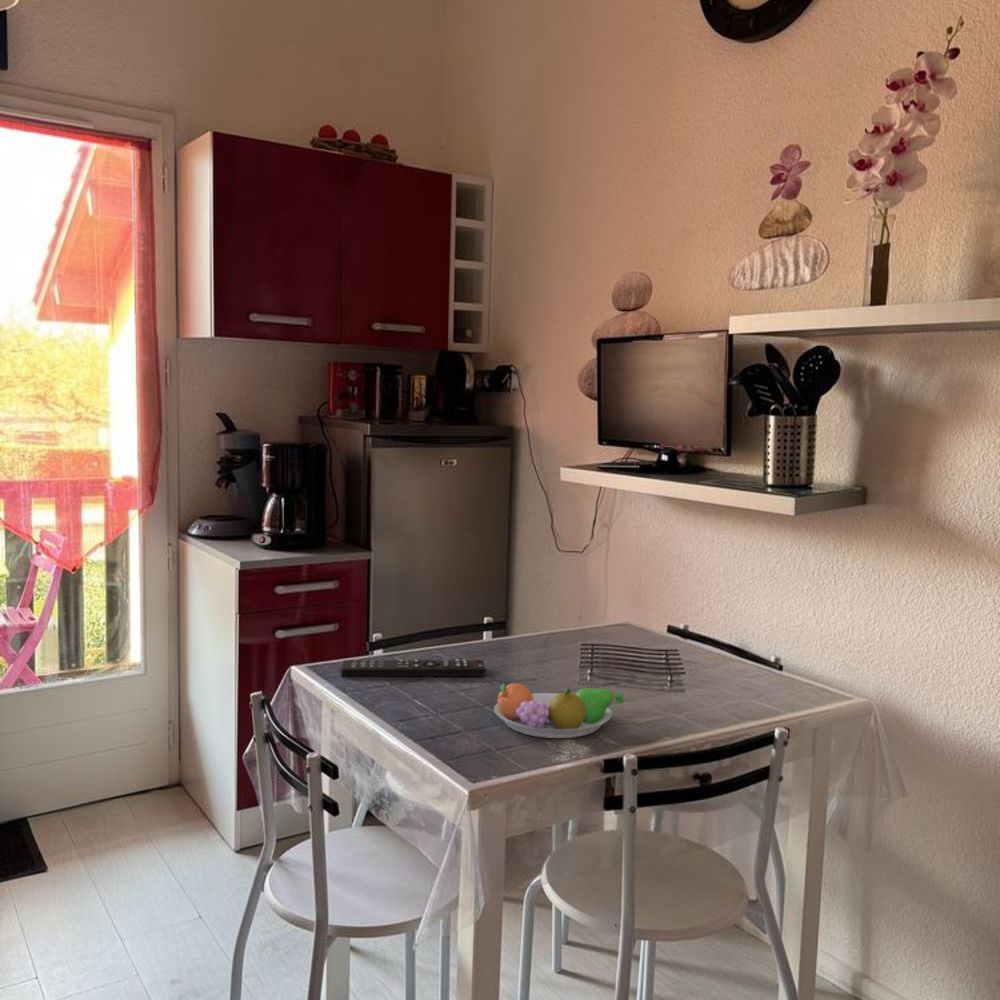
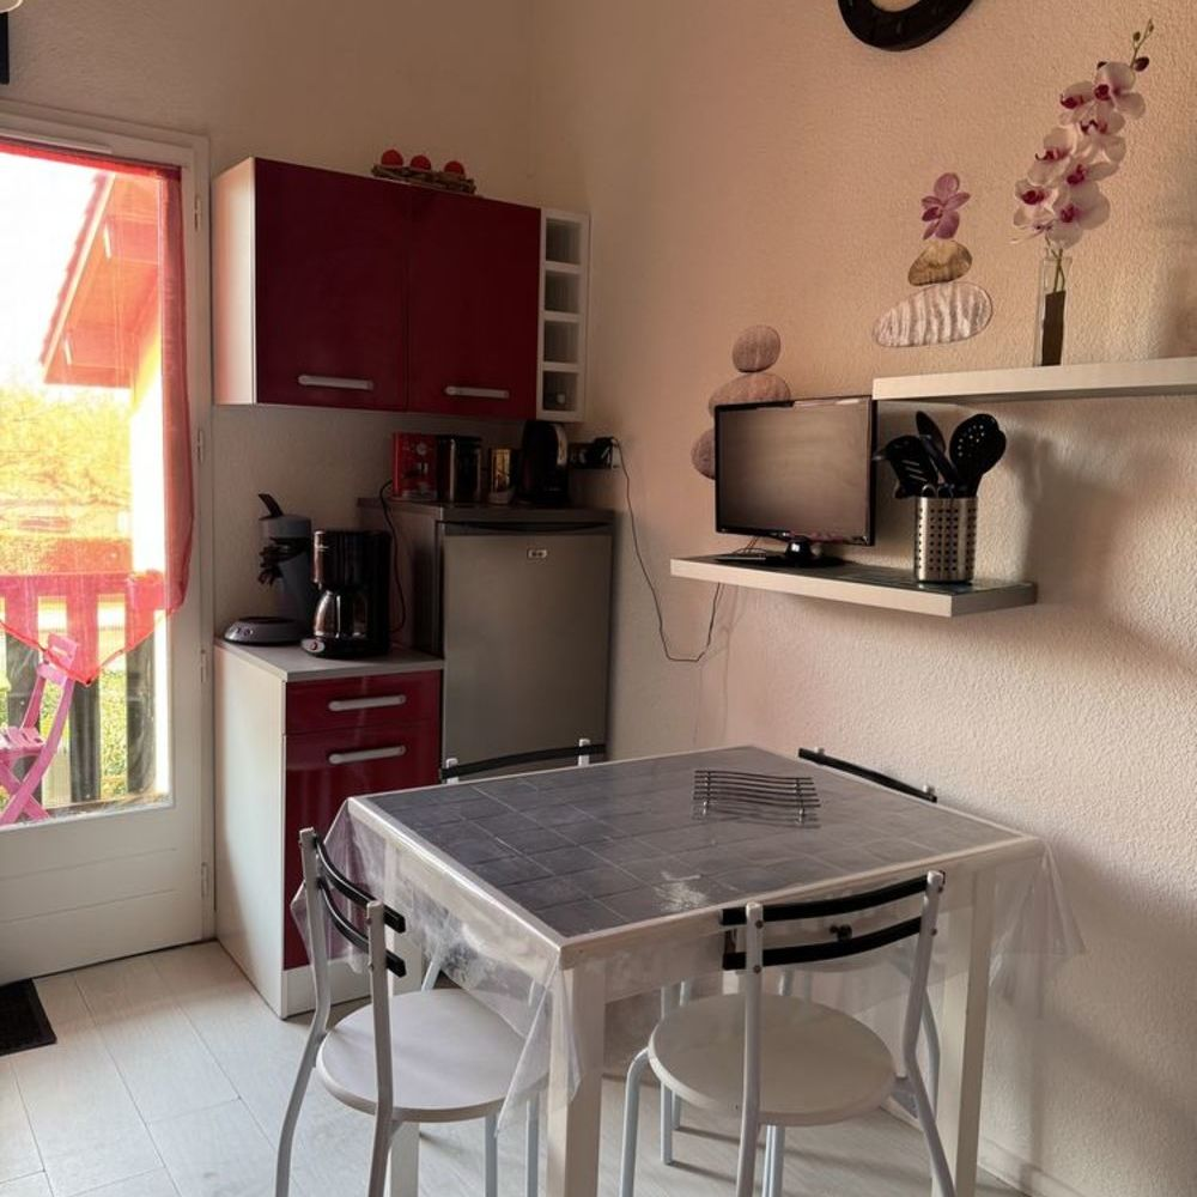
- fruit bowl (557, 700)
- remote control (414, 666)
